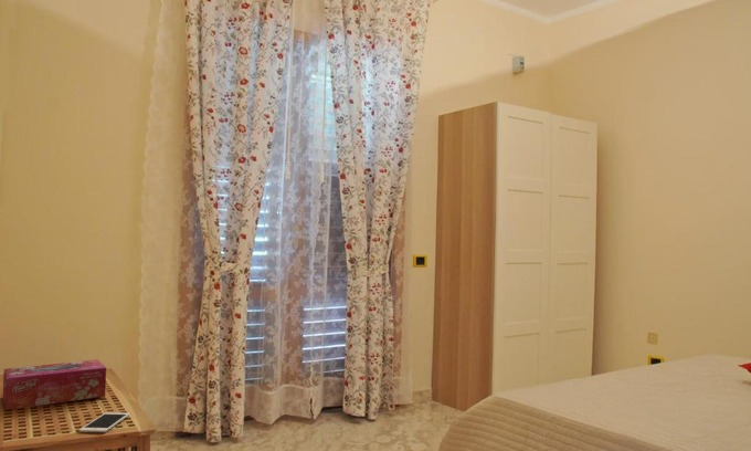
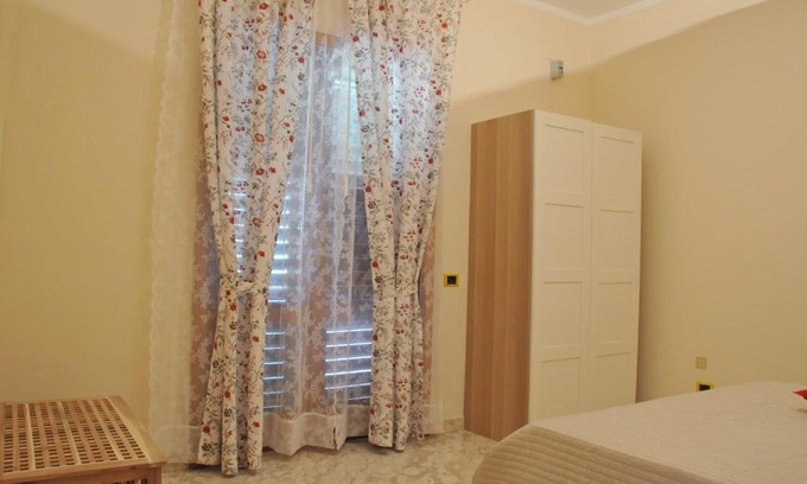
- cell phone (105, 421)
- tissue box (55, 382)
